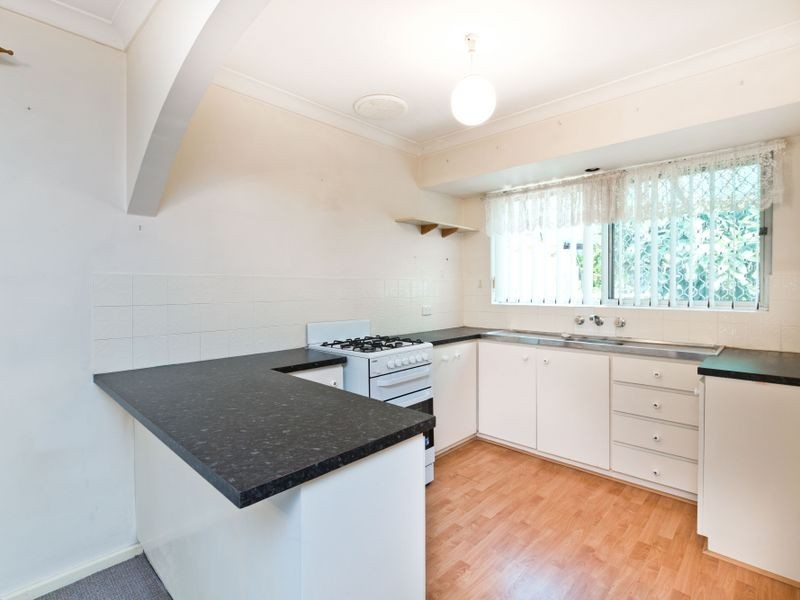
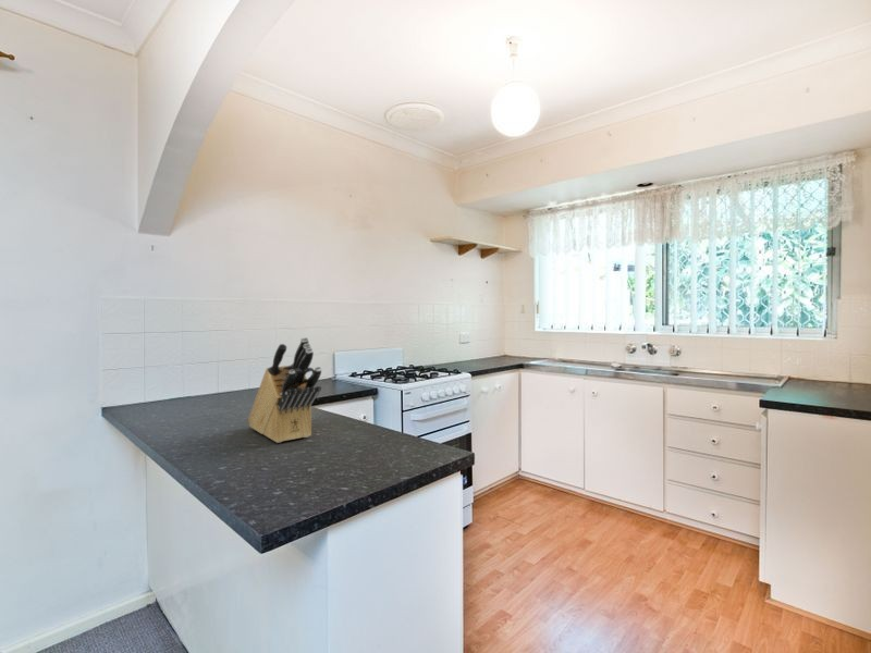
+ knife block (283, 385)
